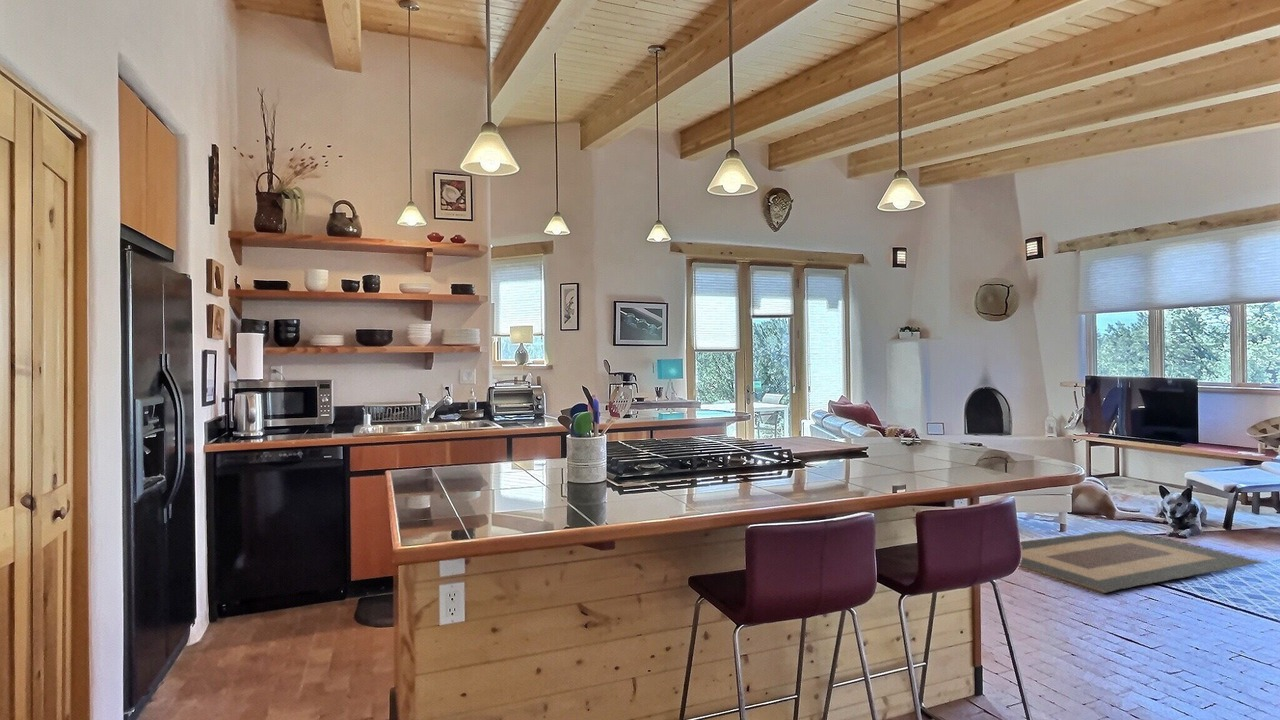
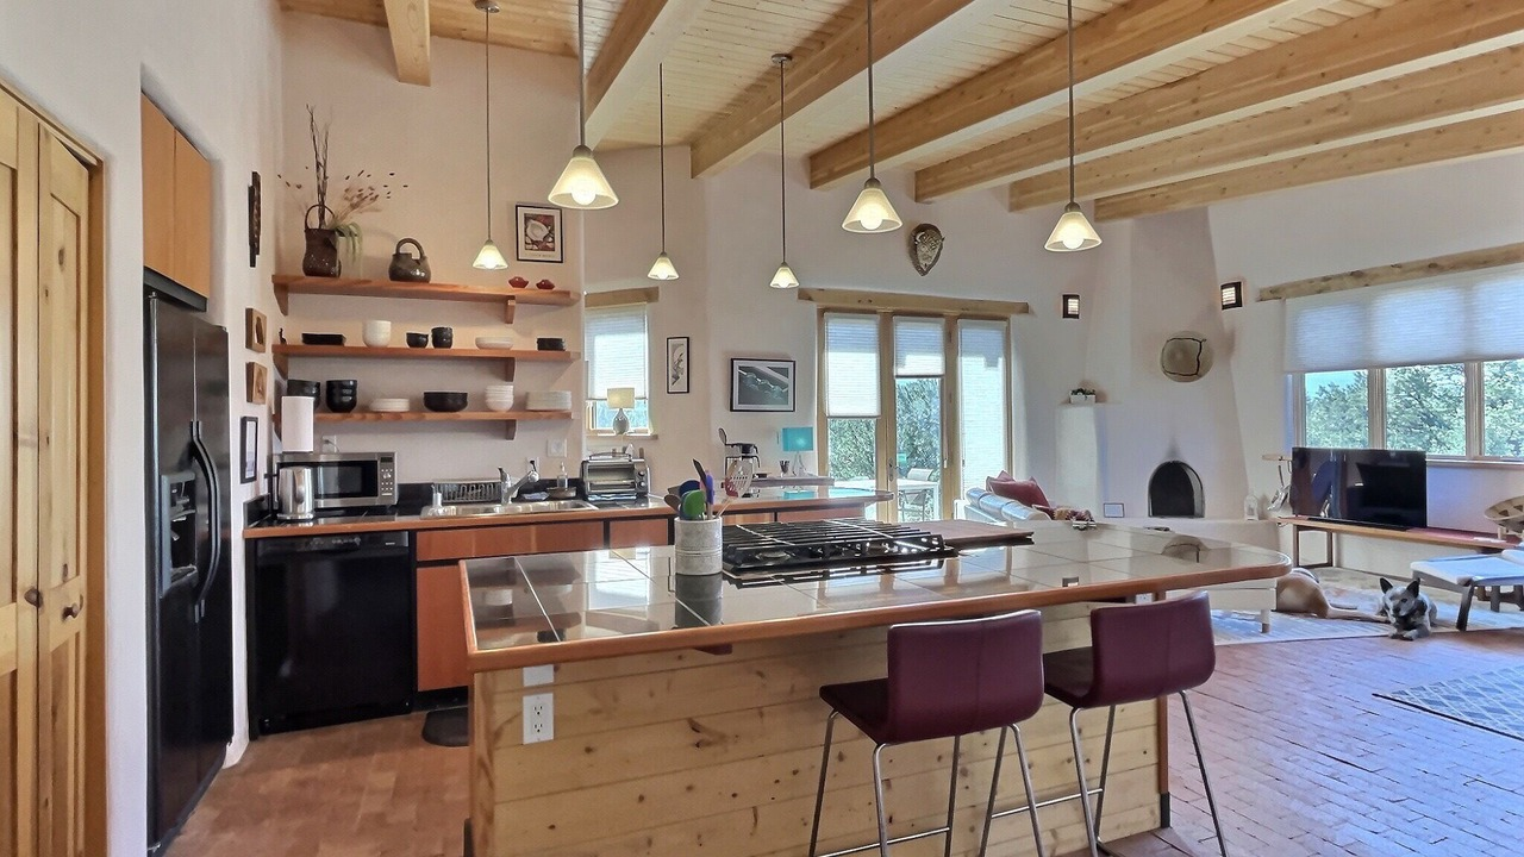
- rug (1110, 555)
